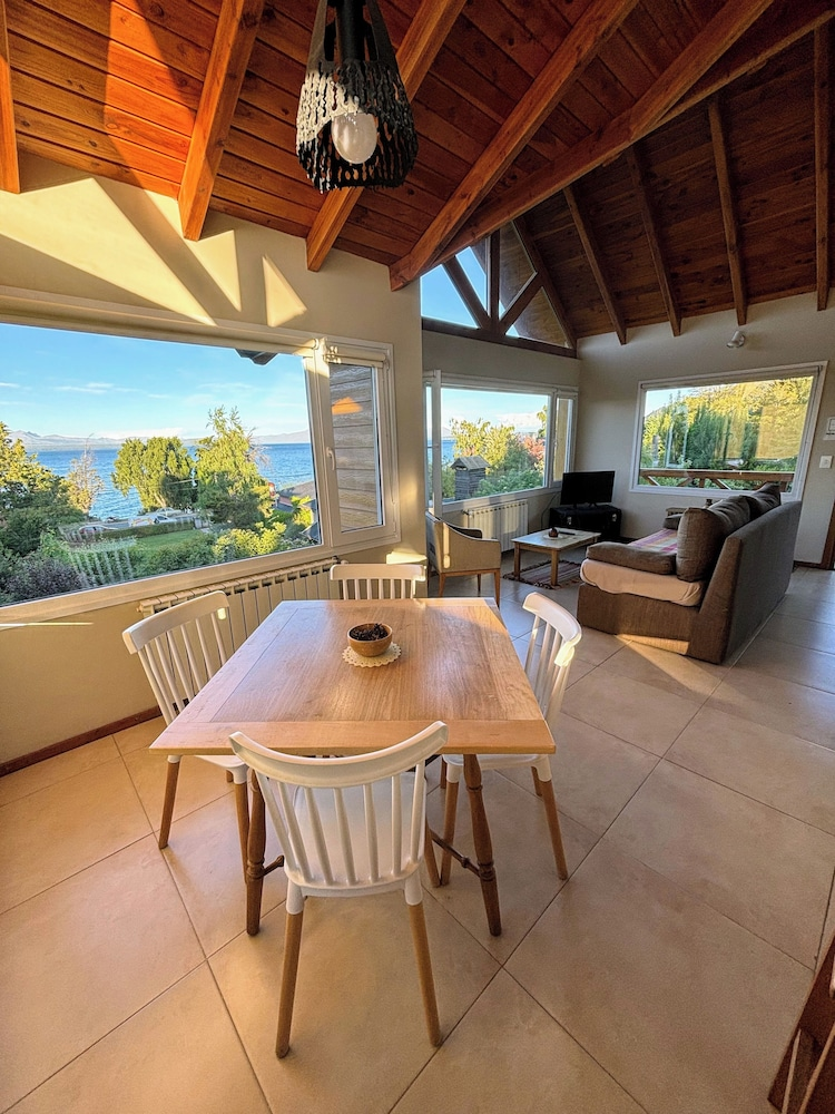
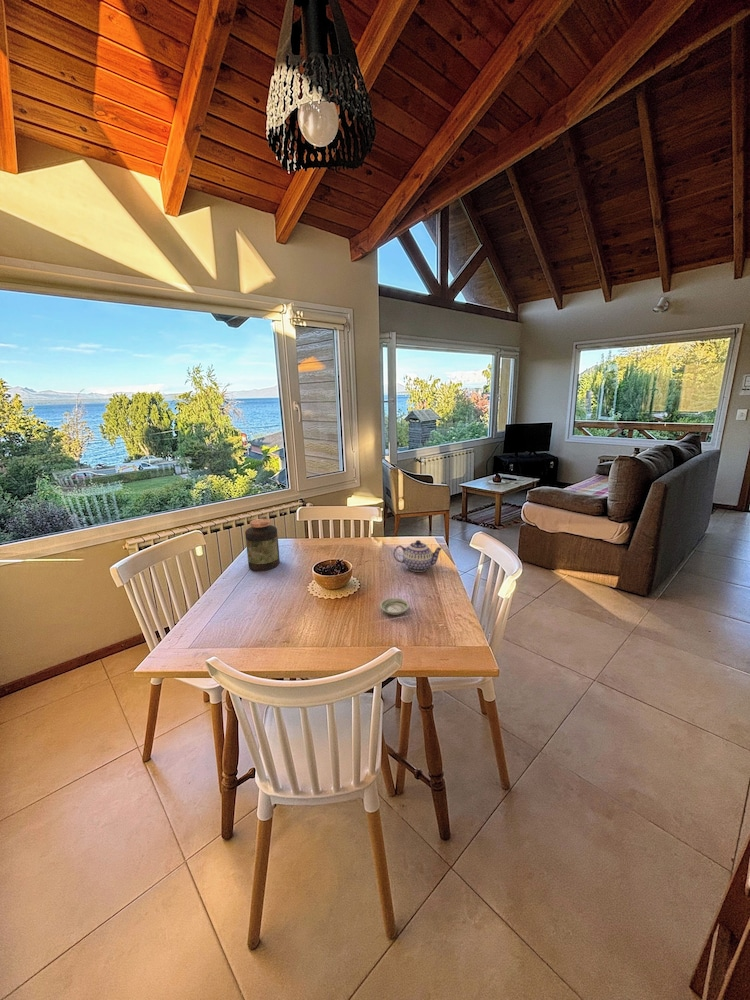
+ jar (262, 543)
+ saucer (394, 607)
+ teapot (417, 554)
